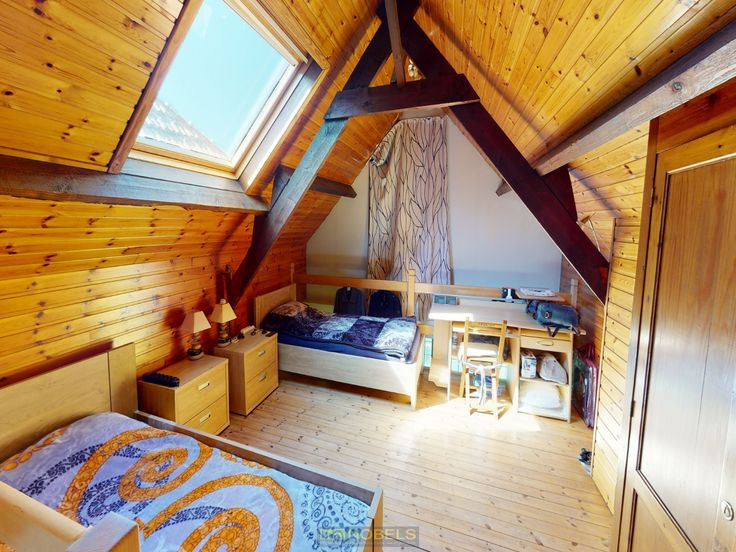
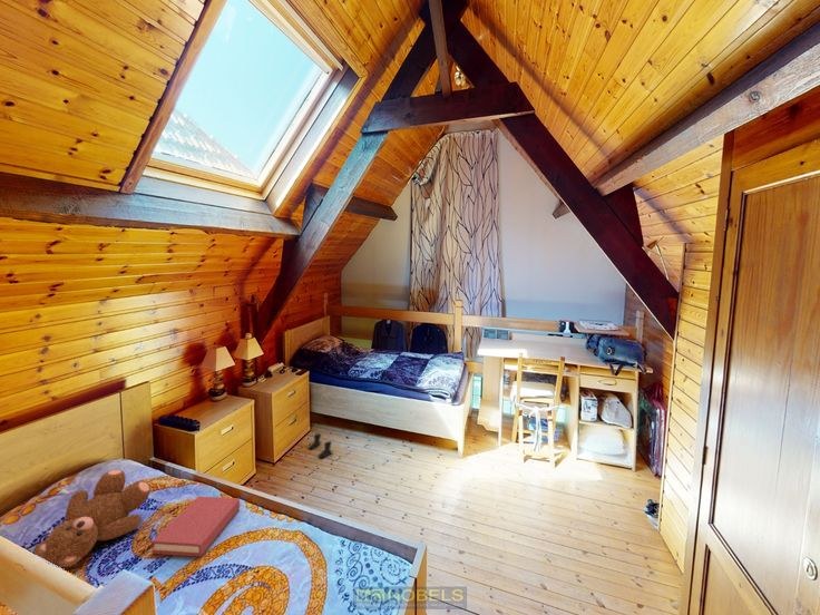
+ teddy bear (91, 515)
+ hardback book (199, 524)
+ boots (320, 443)
